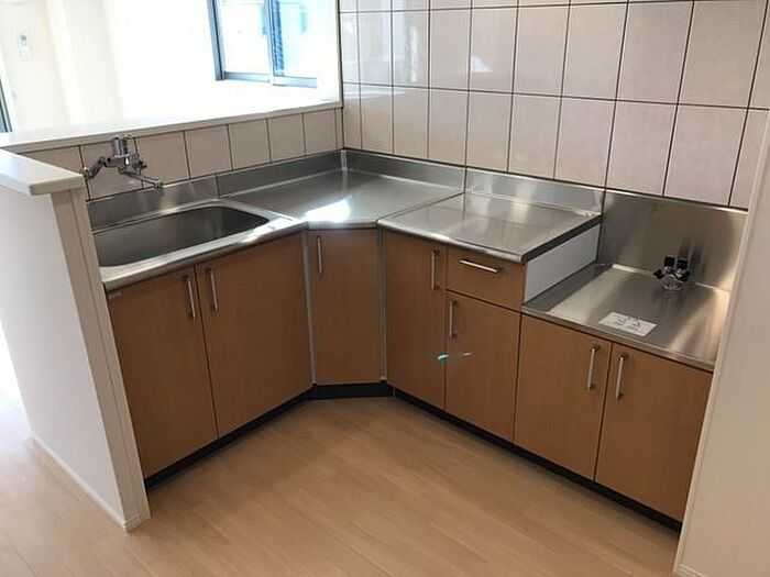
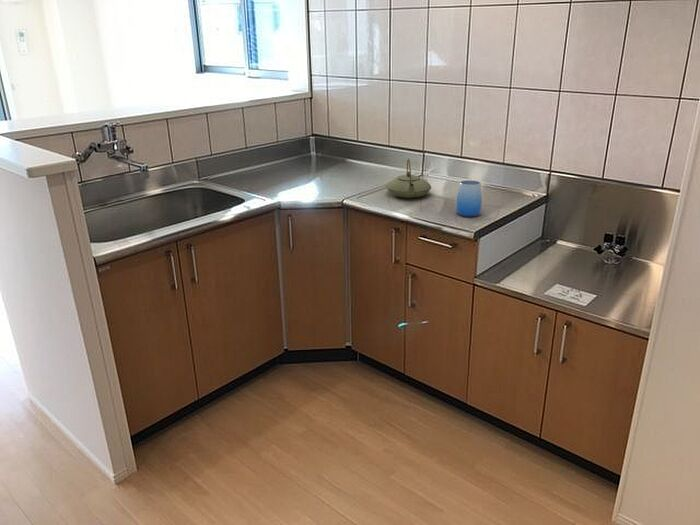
+ cup (469, 198)
+ teapot (408, 177)
